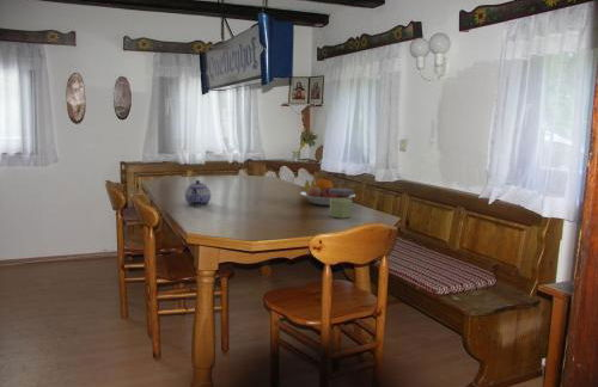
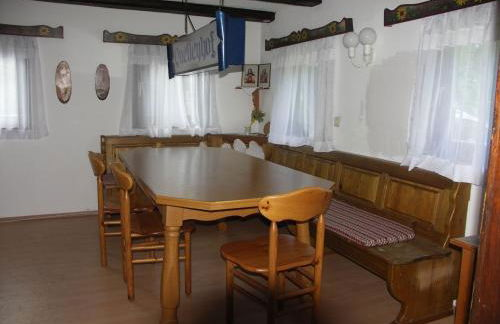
- teapot (197, 192)
- fruit bowl (327, 191)
- jar (341, 203)
